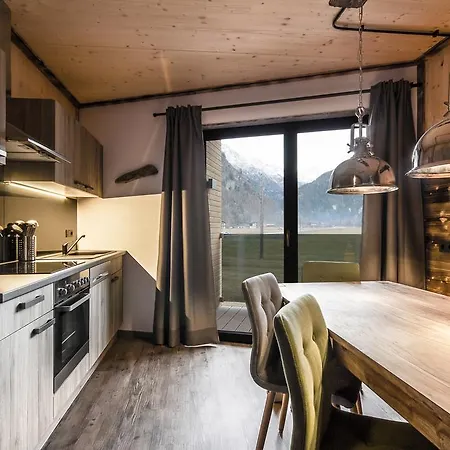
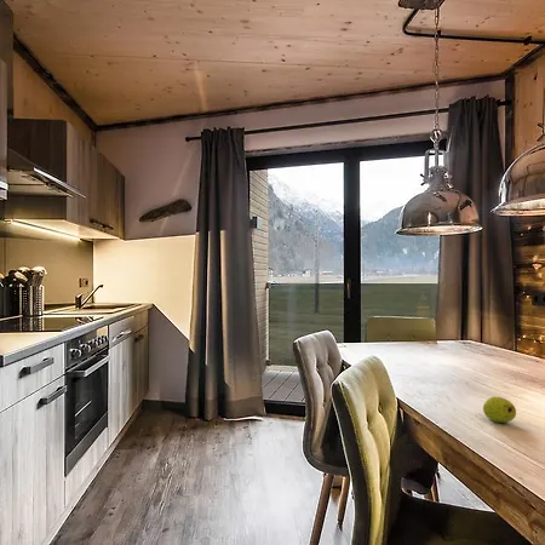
+ fruit (498, 407)
